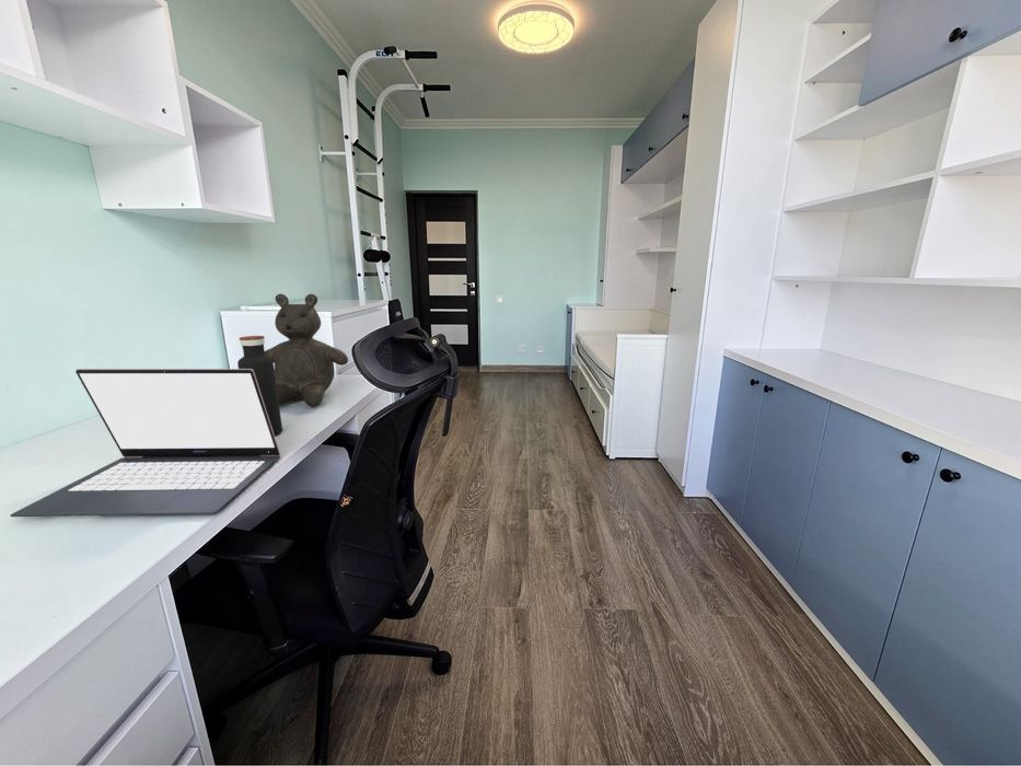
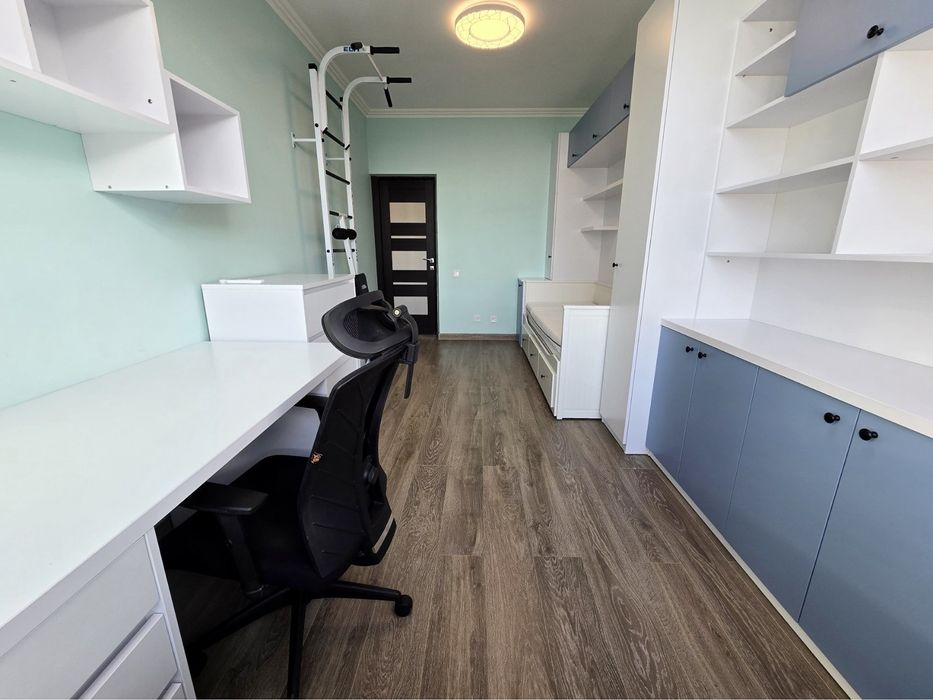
- water bottle (259, 386)
- laptop (153, 432)
- teddy bear (295, 348)
